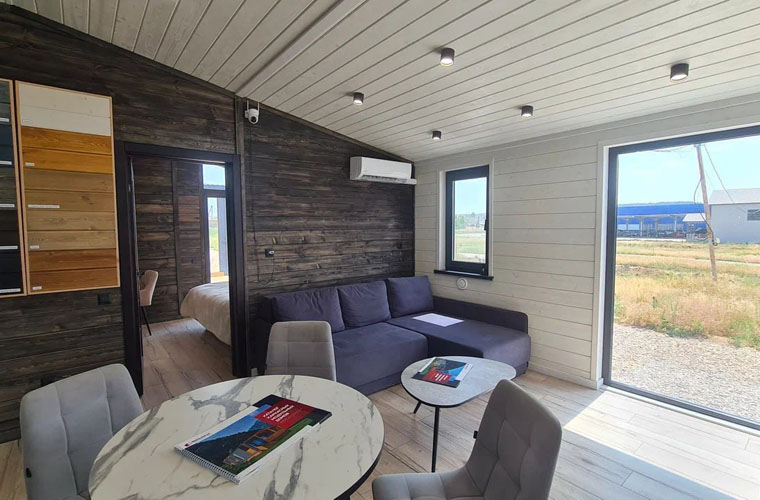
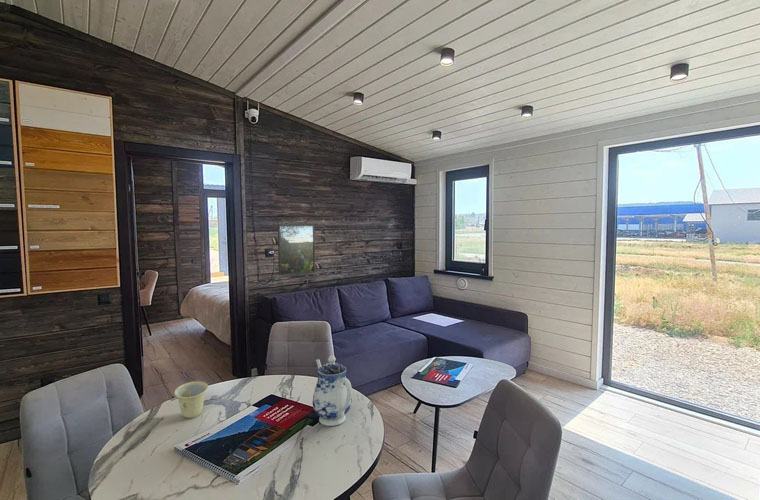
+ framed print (297, 249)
+ cup (192, 402)
+ teapot (332, 387)
